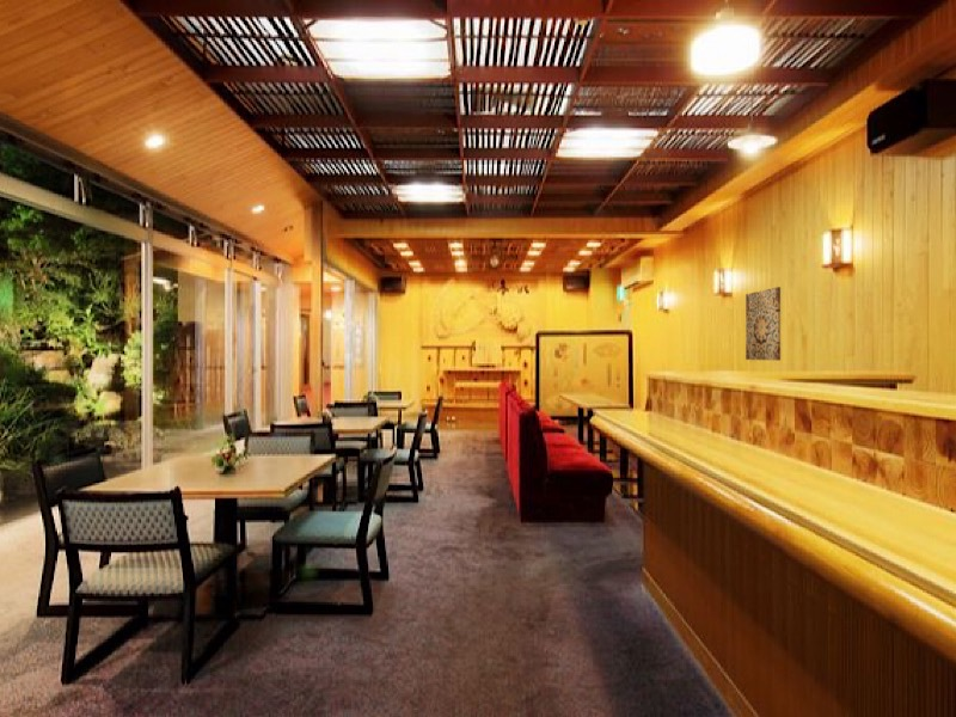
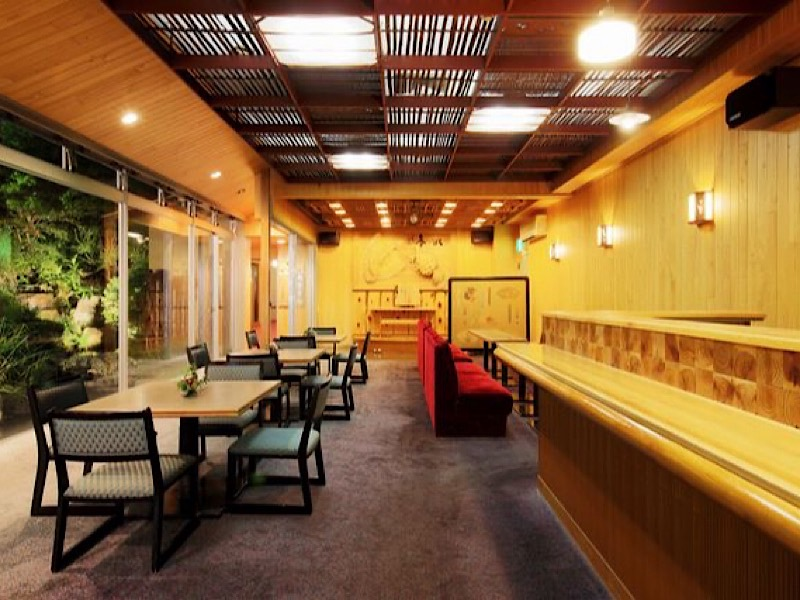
- wall art (762, 325)
